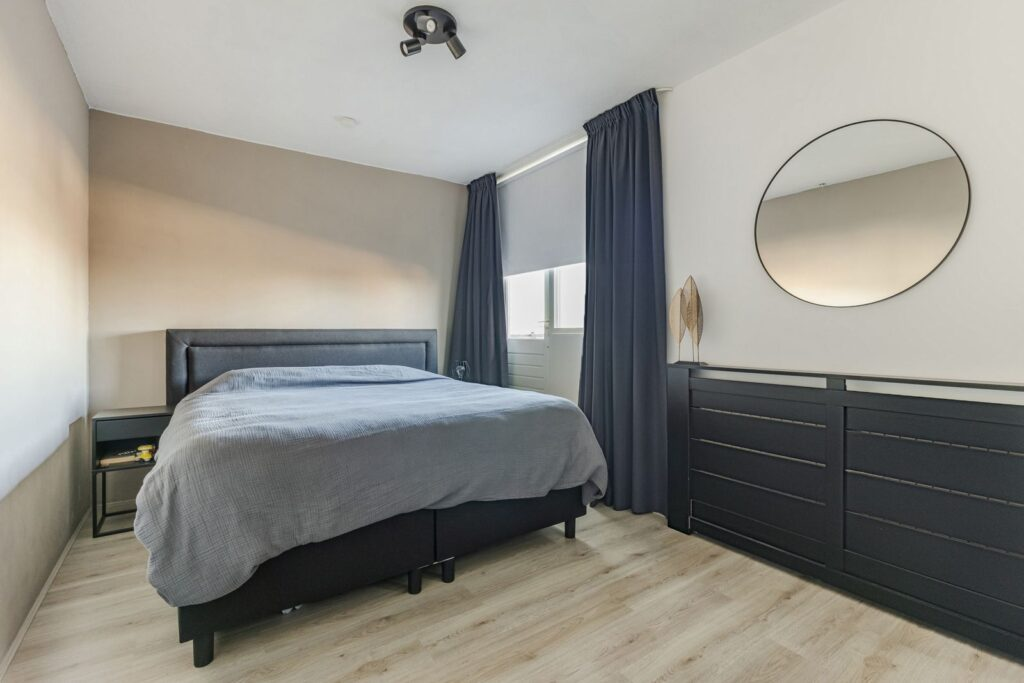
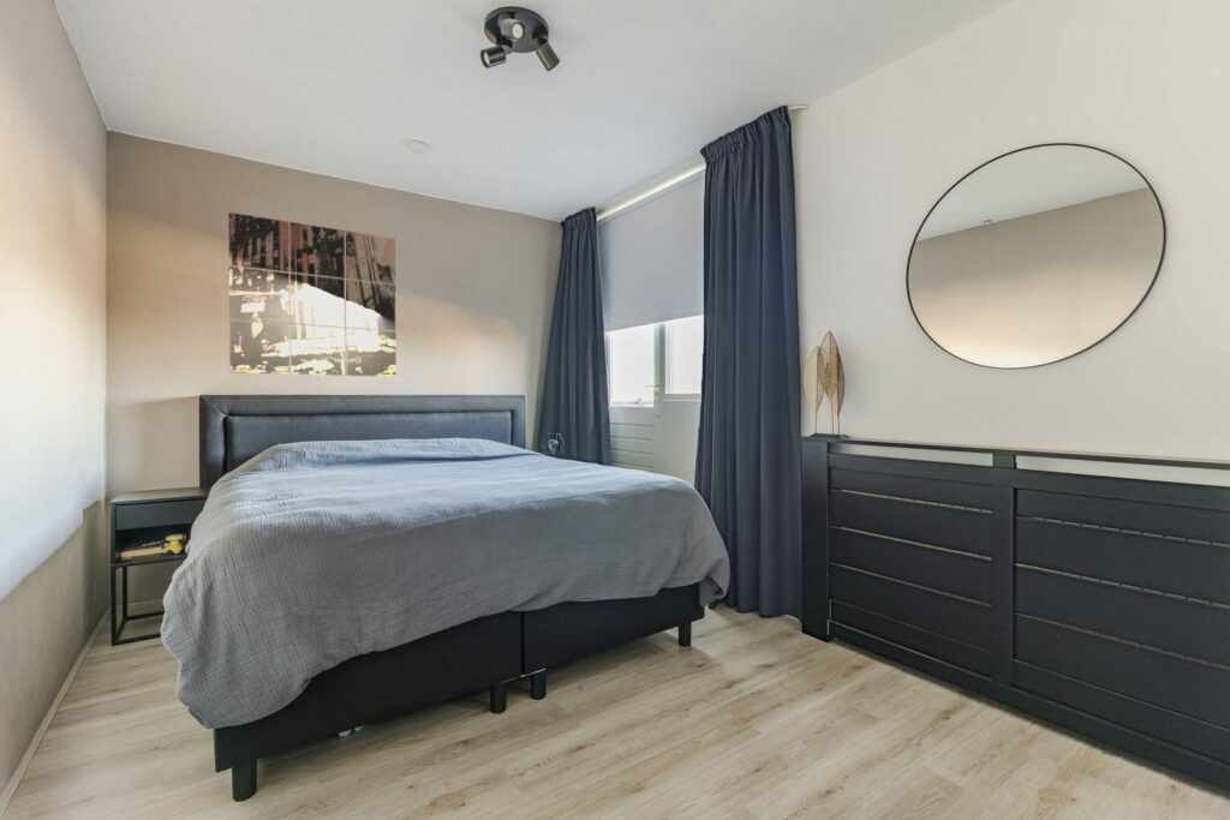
+ wall art (318, 300)
